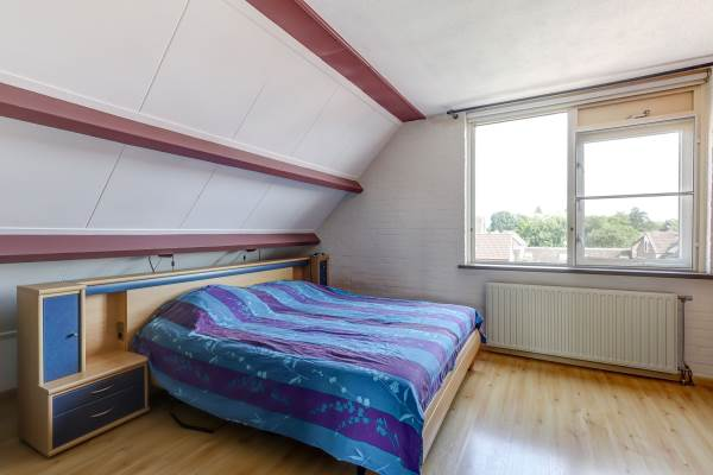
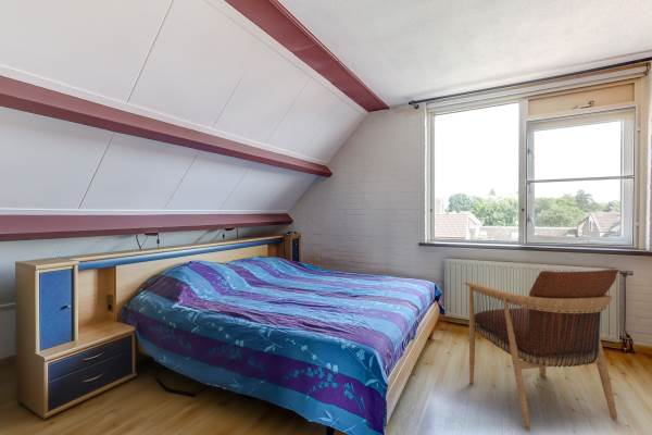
+ armchair (539, 332)
